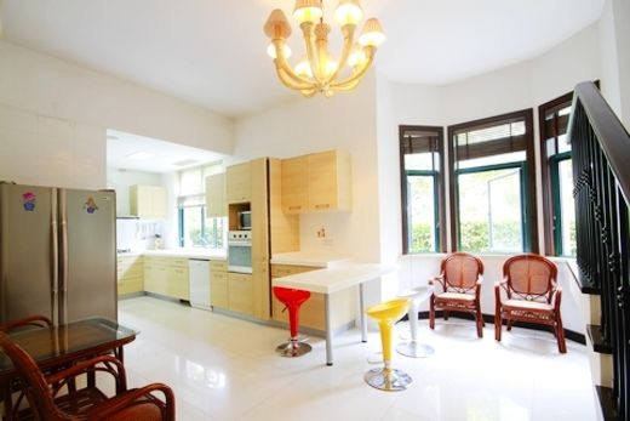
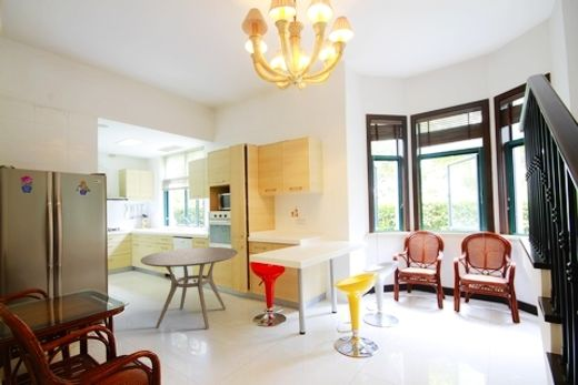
+ dining table (192, 285)
